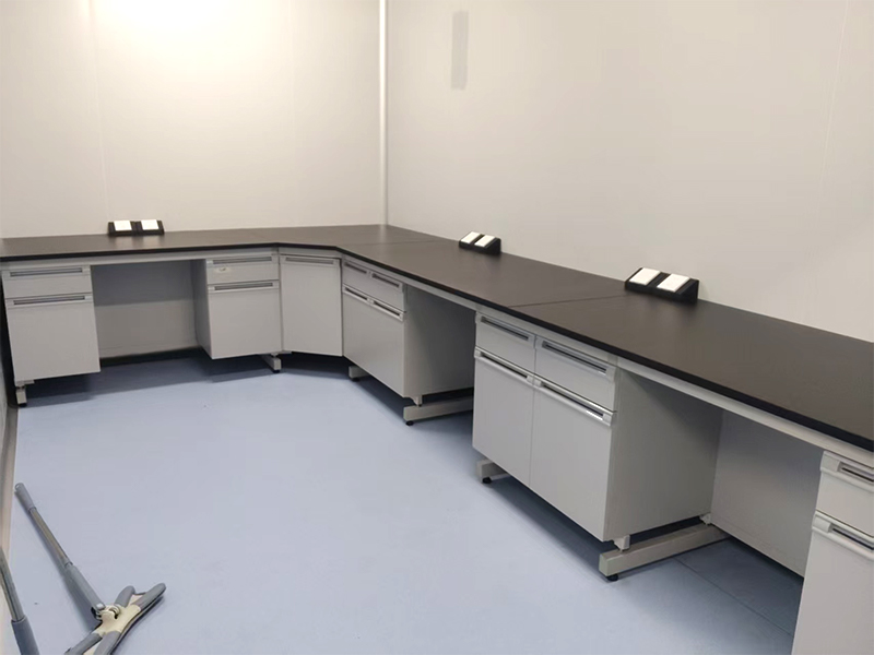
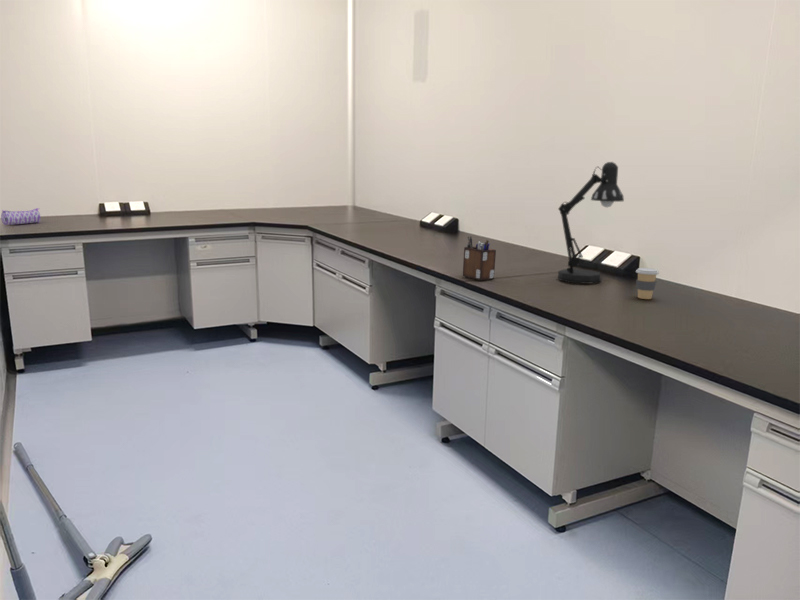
+ coffee cup (646, 283)
+ desk organizer (479, 257)
+ desk lamp (568, 223)
+ pencil case (20, 216)
